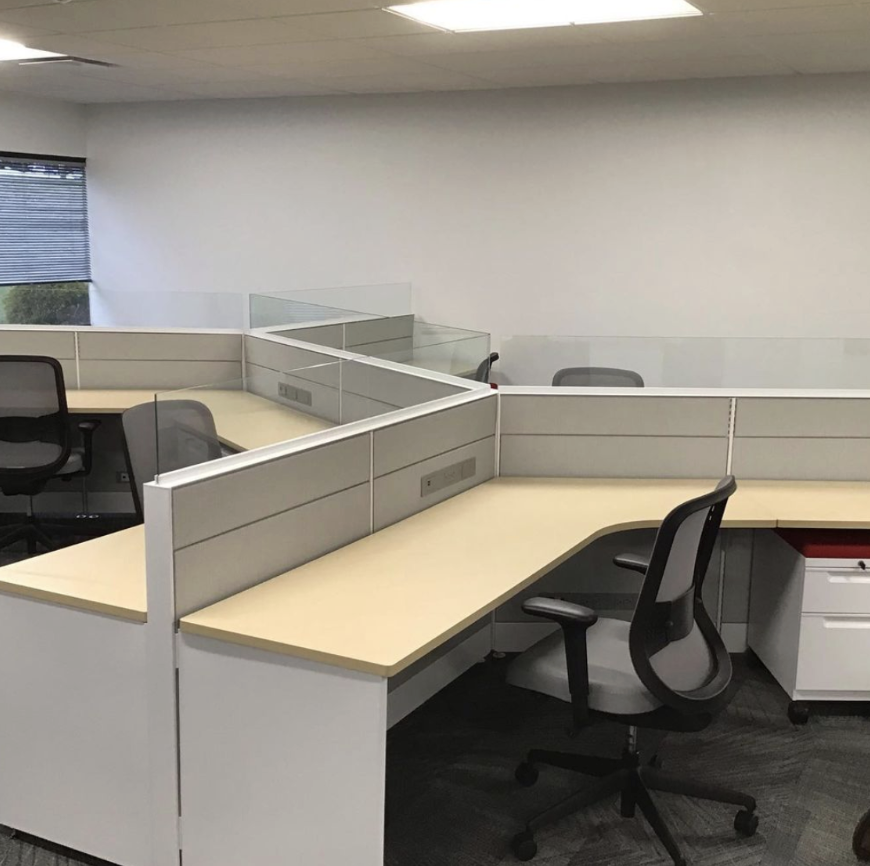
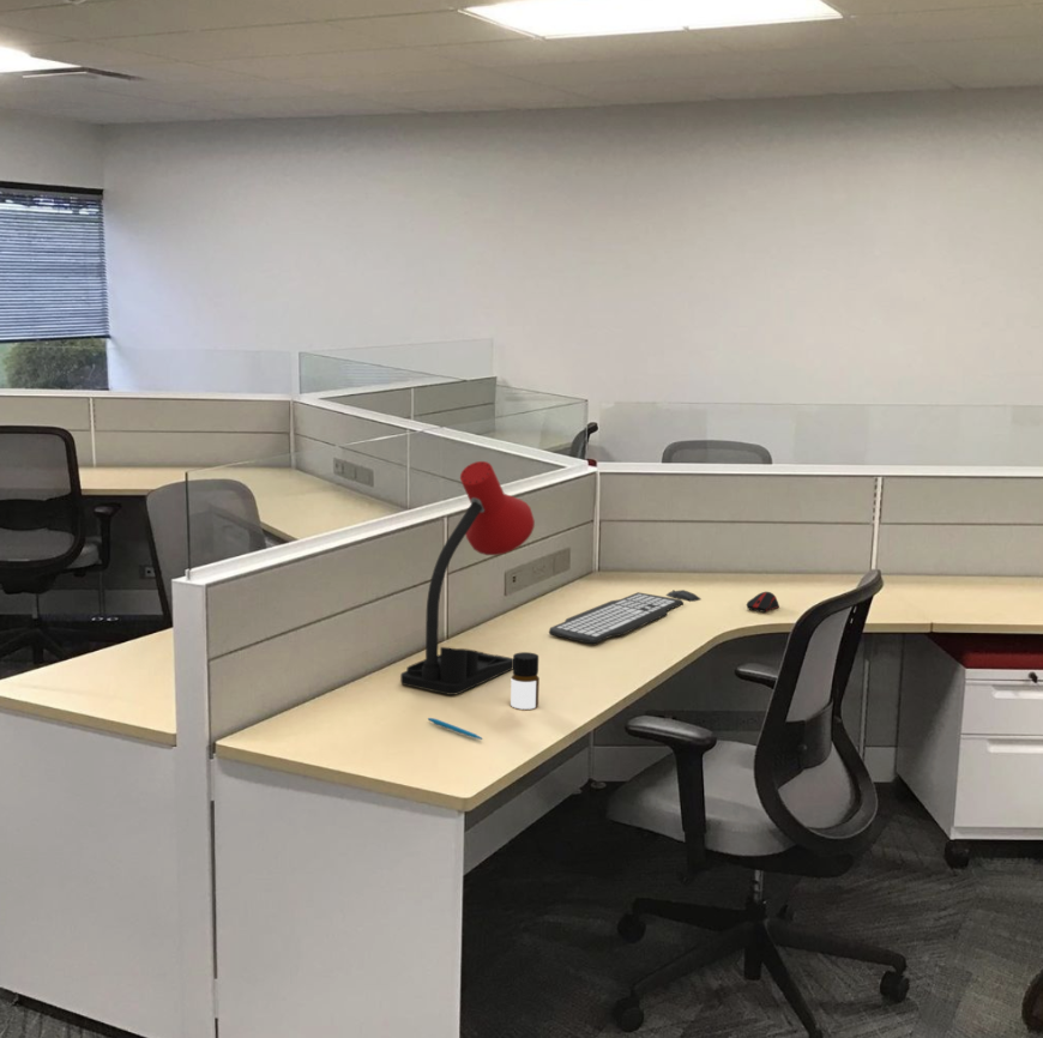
+ desk lamp (480, 553)
+ keyboard (631, 612)
+ computer mouse (762, 599)
+ bottle (525, 680)
+ pen (454, 728)
